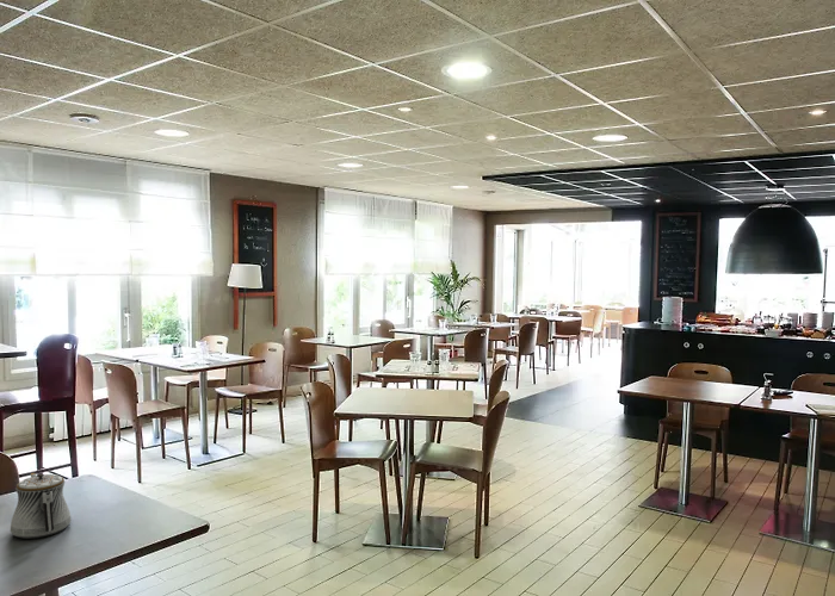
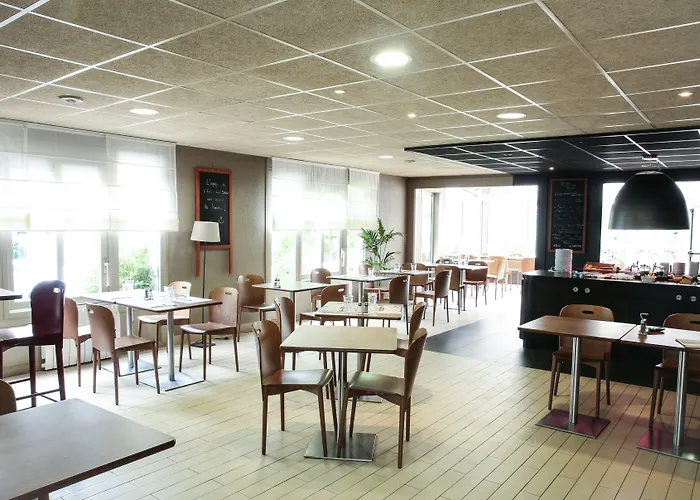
- teapot (41, 501)
